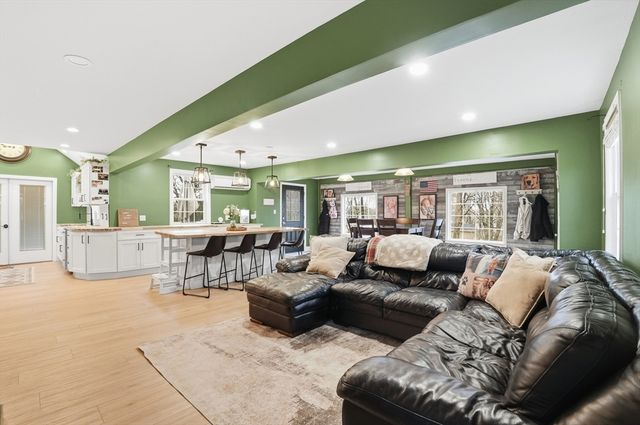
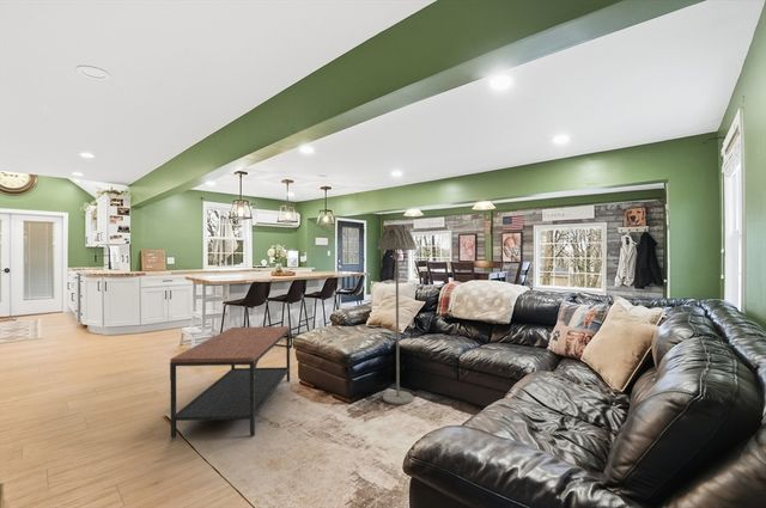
+ coffee table (241, 372)
+ floor lamp (396, 311)
